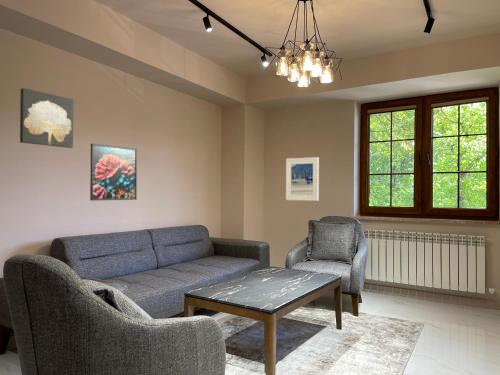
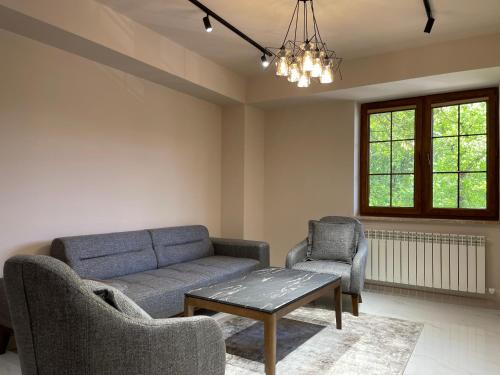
- wall art (48, 119)
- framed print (115, 173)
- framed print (302, 179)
